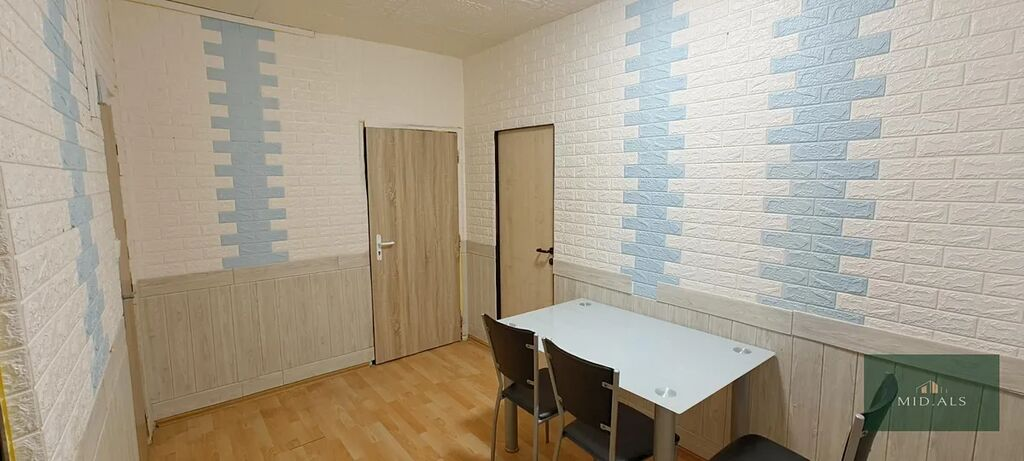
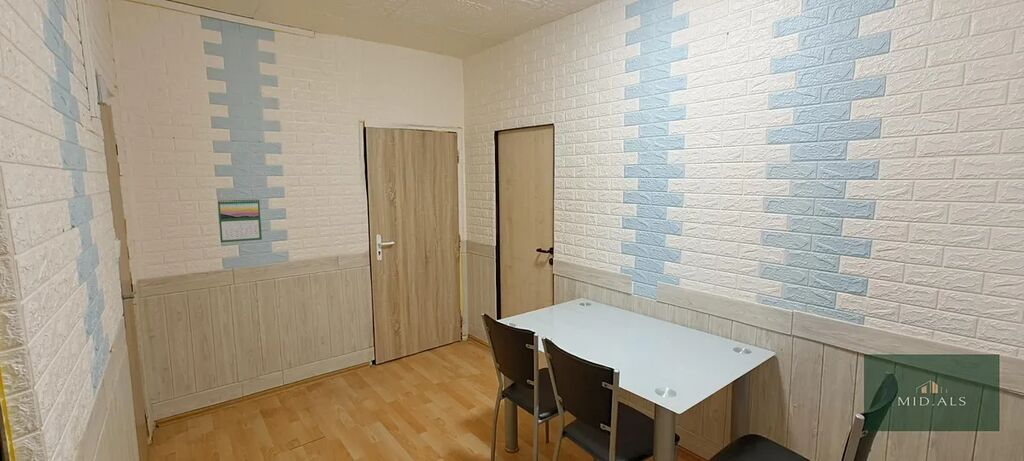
+ calendar (240, 219)
